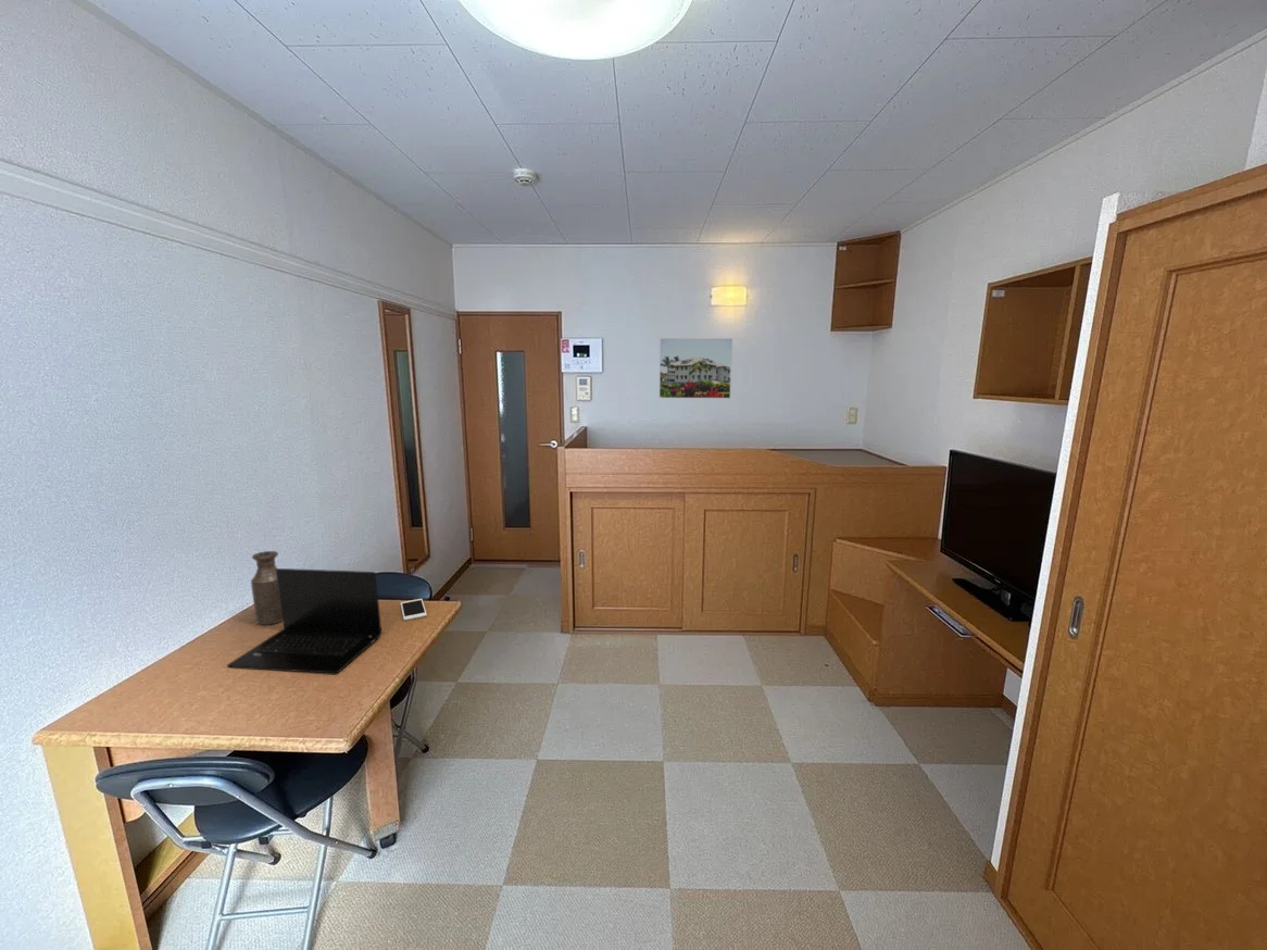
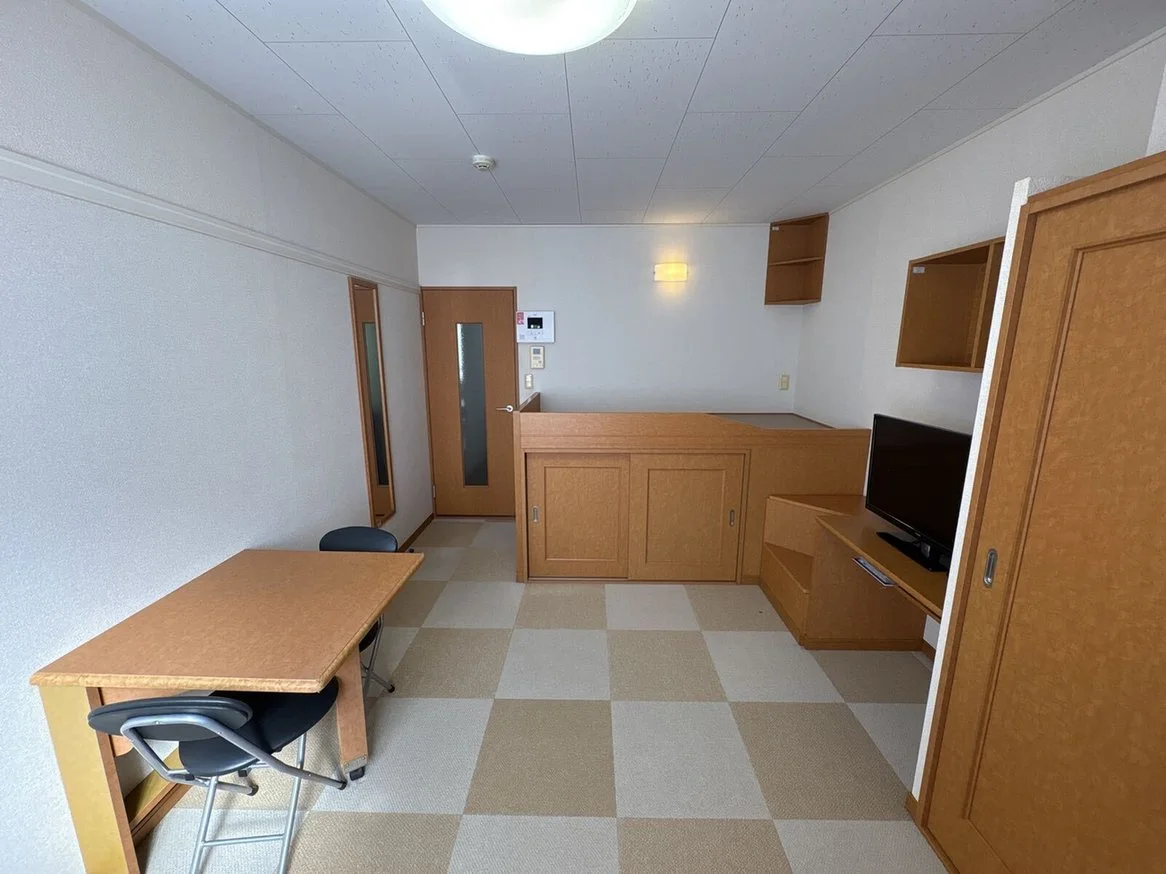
- bottle (268, 587)
- laptop (304, 617)
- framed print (694, 368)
- cell phone (413, 609)
